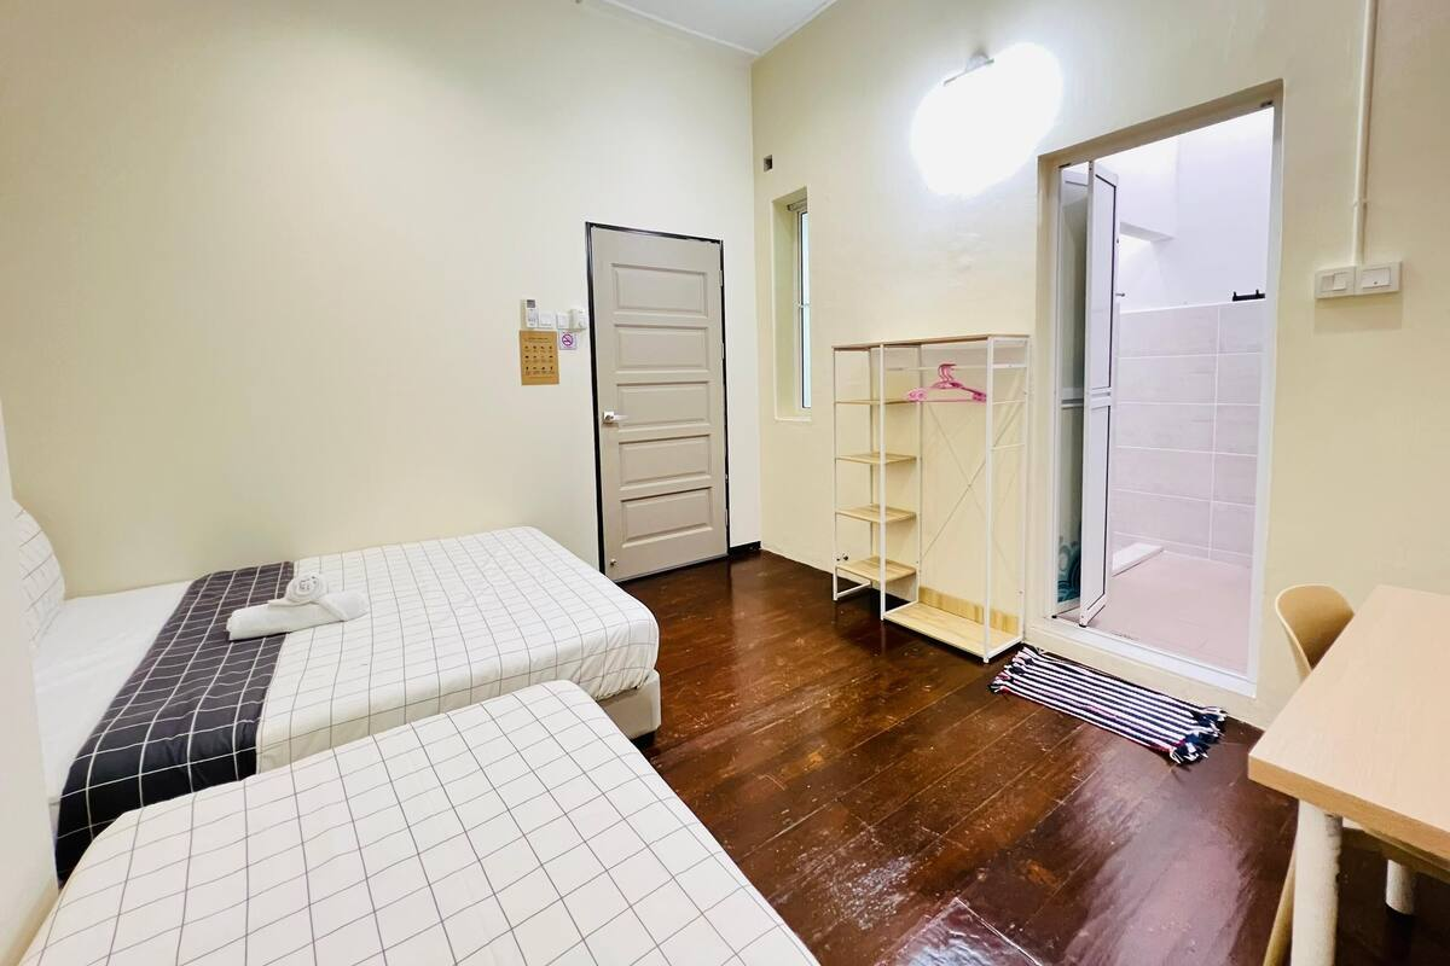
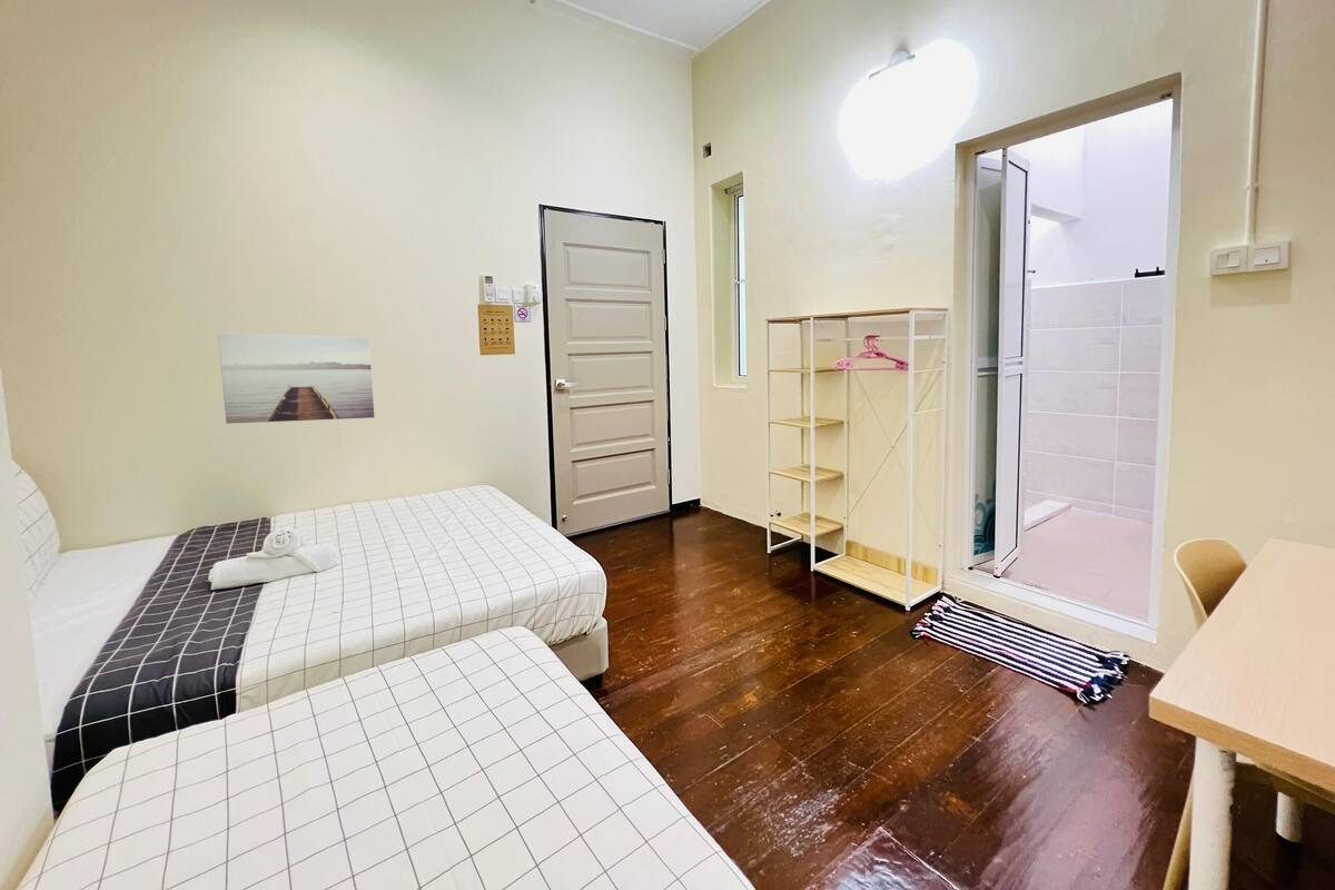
+ wall art (300, 378)
